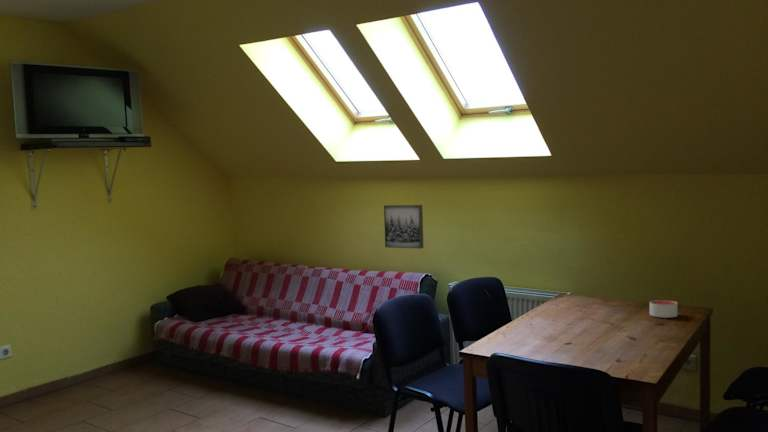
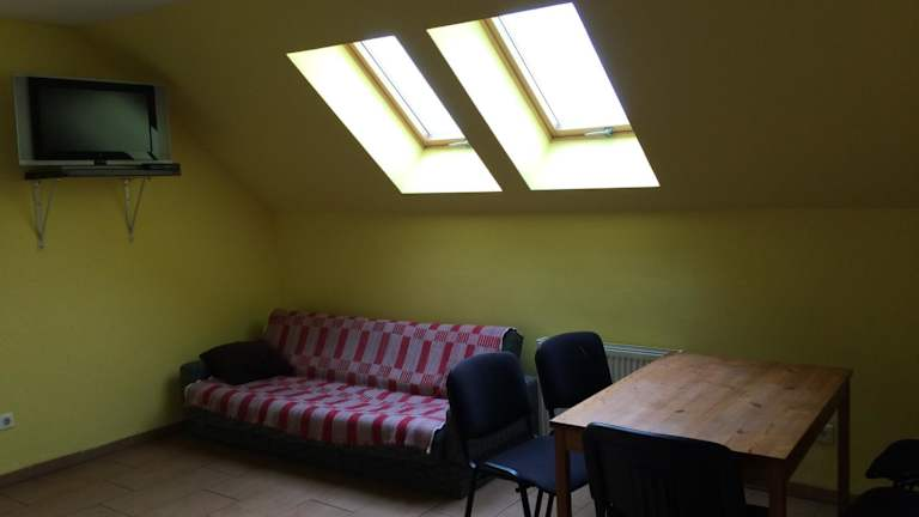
- candle (663, 308)
- wall art (403, 226)
